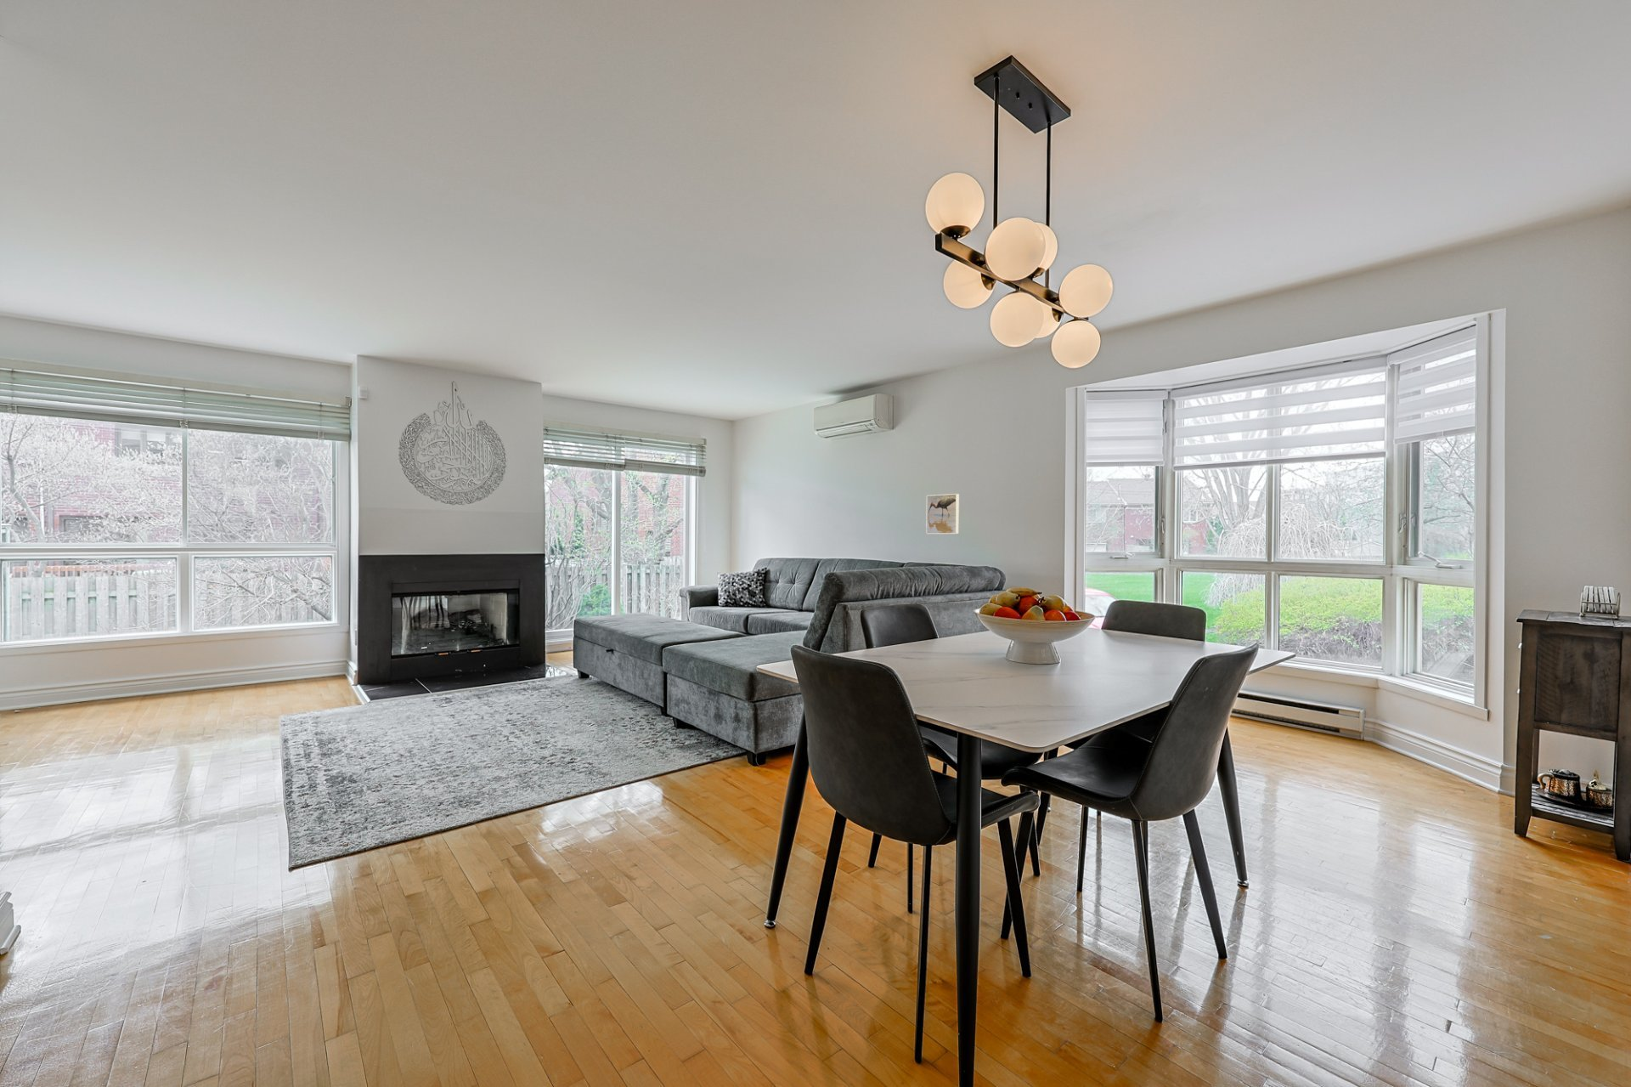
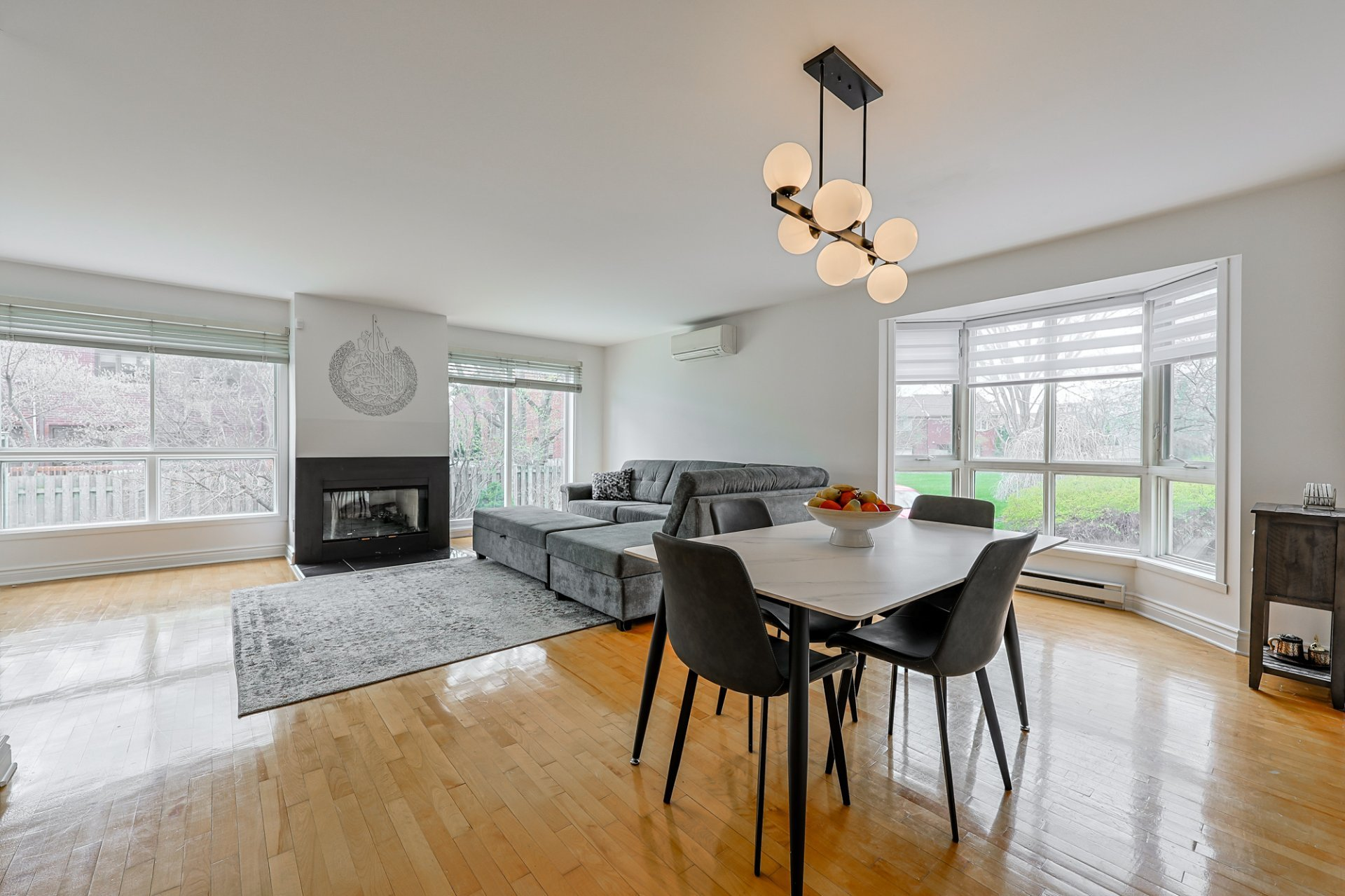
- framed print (942, 514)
